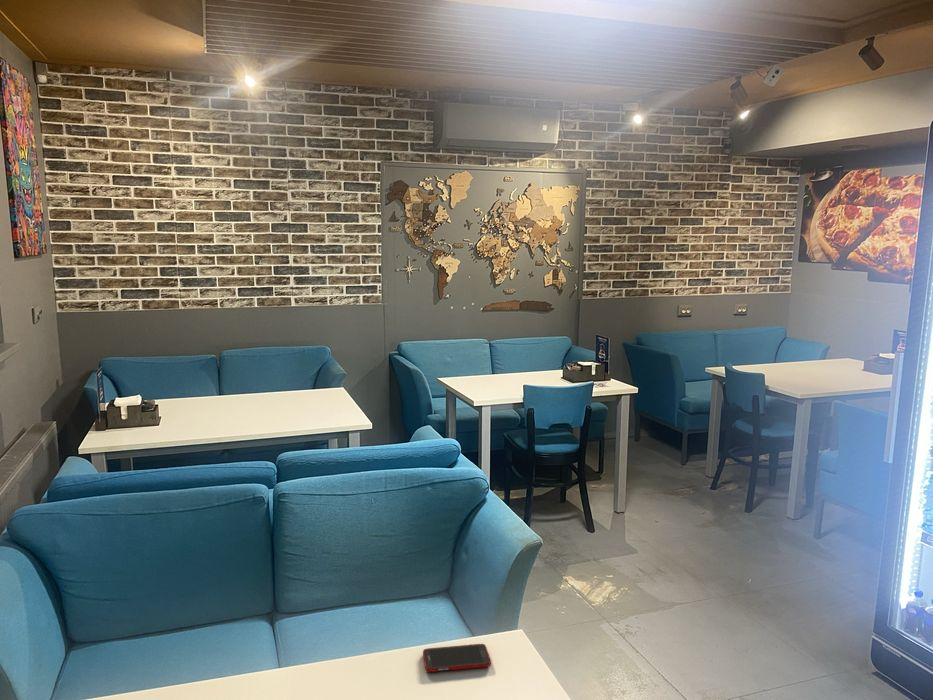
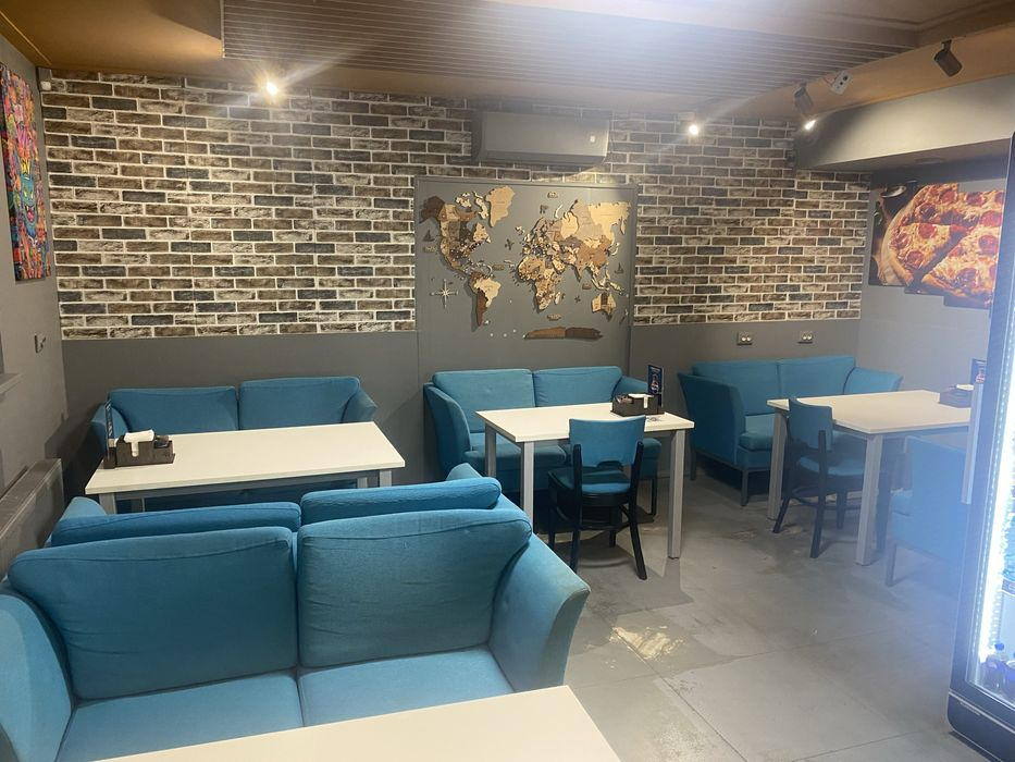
- cell phone (456, 657)
